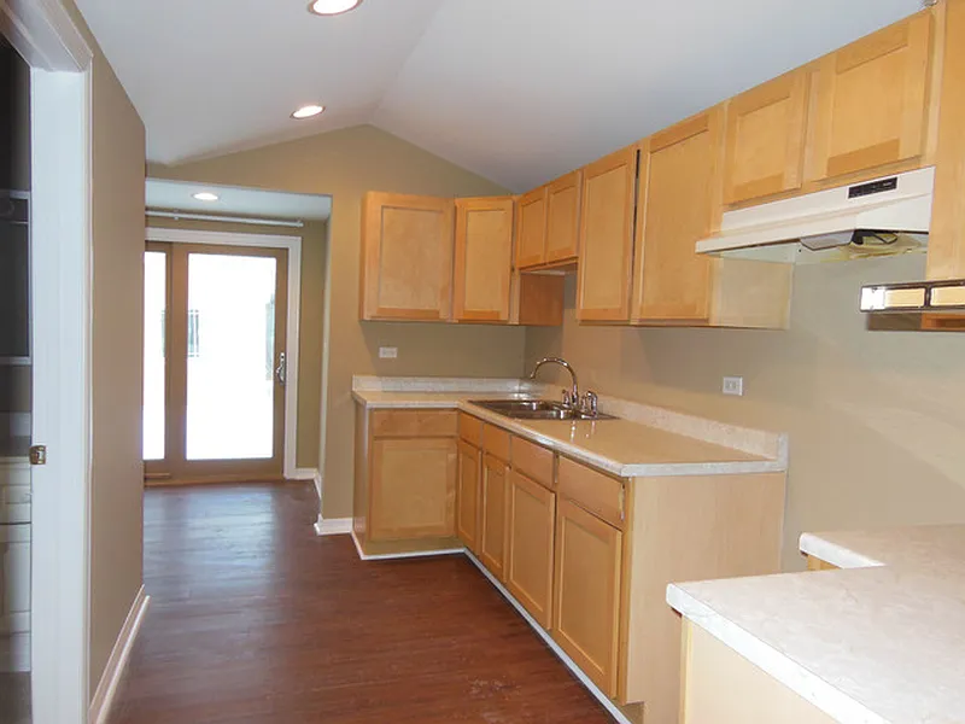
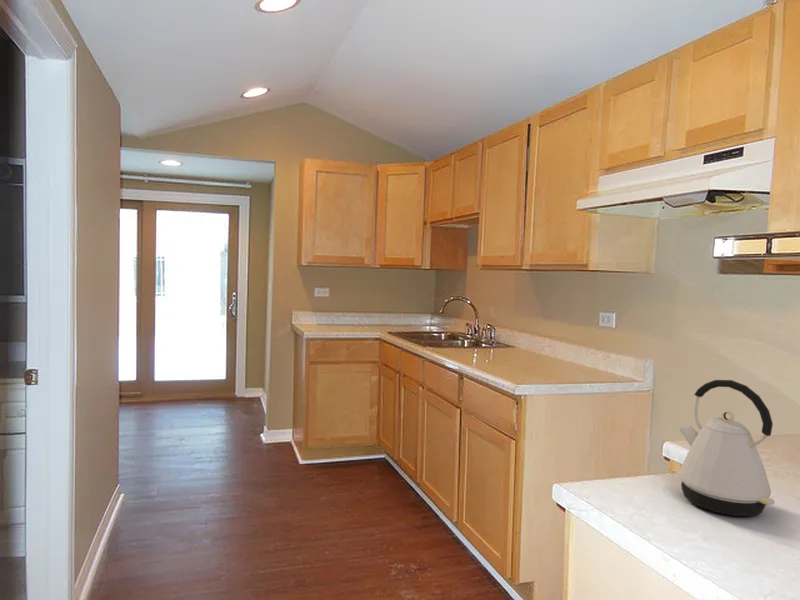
+ kettle (723, 441)
